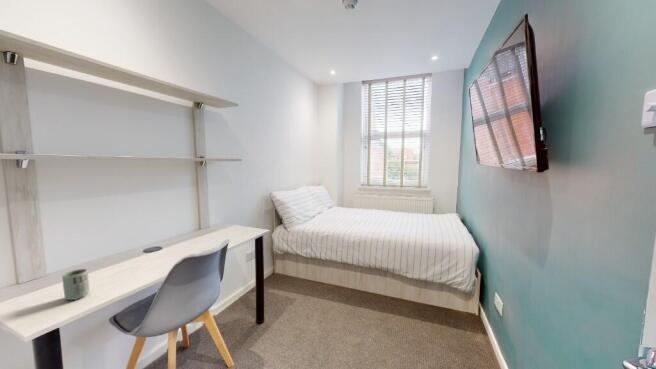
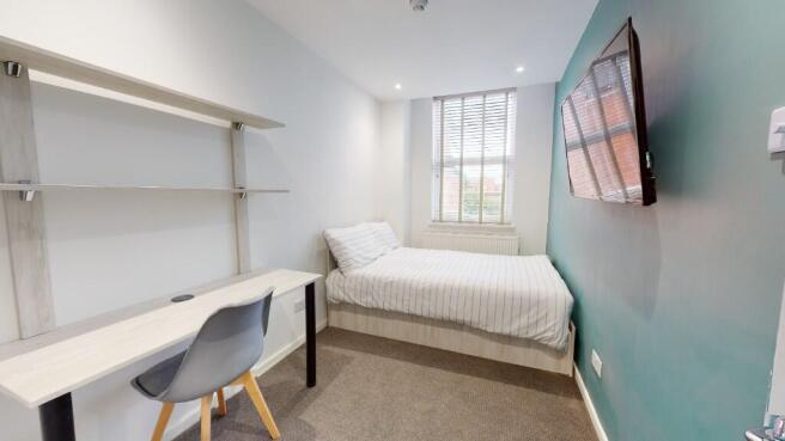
- cup (76, 284)
